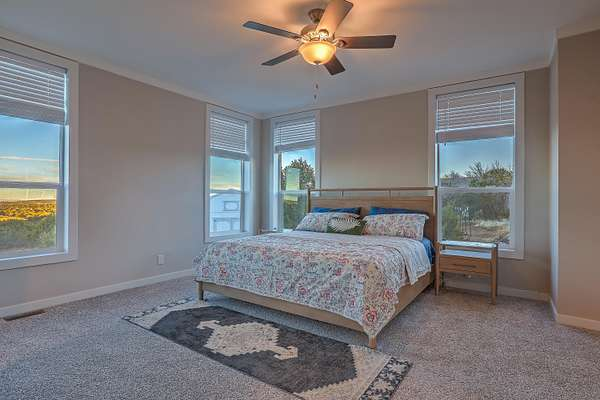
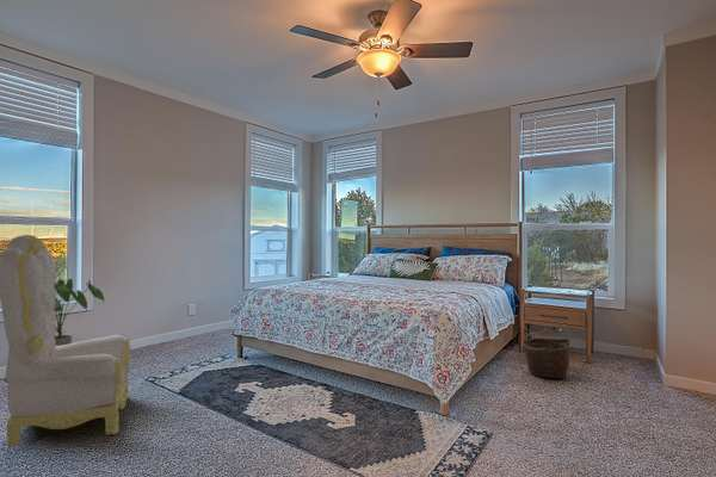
+ basket (545, 357)
+ armchair (74, 342)
+ house plant (62, 323)
